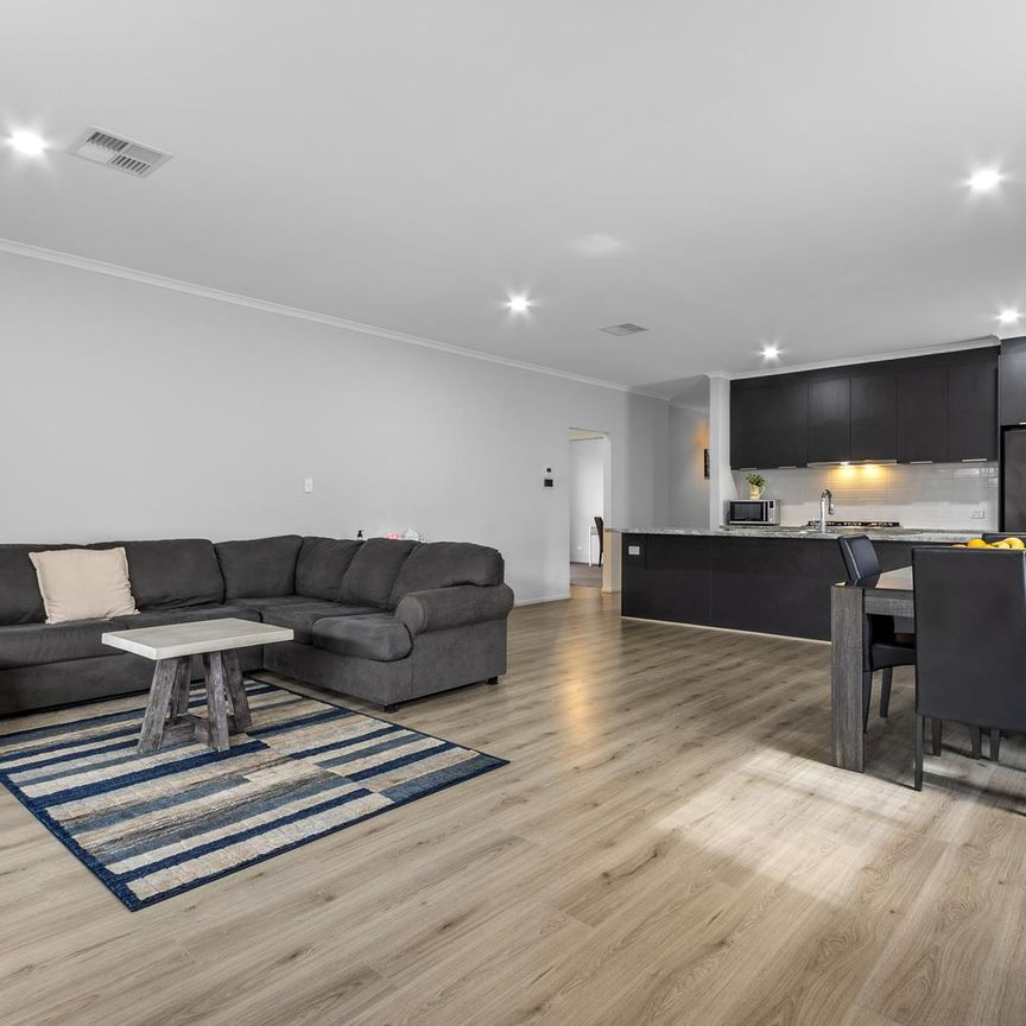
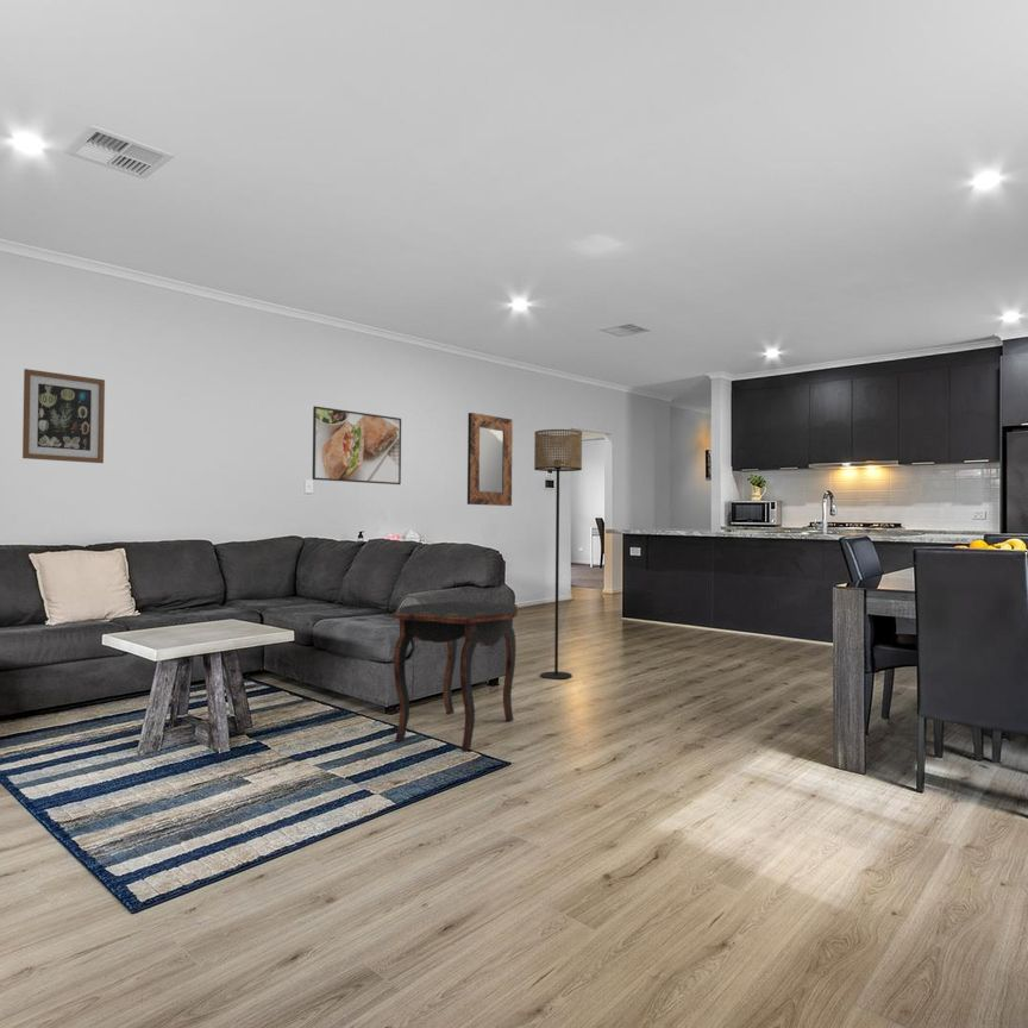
+ home mirror (490, 460)
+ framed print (358, 447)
+ side table (460, 669)
+ floor lamp (557, 553)
+ wall art (64, 418)
